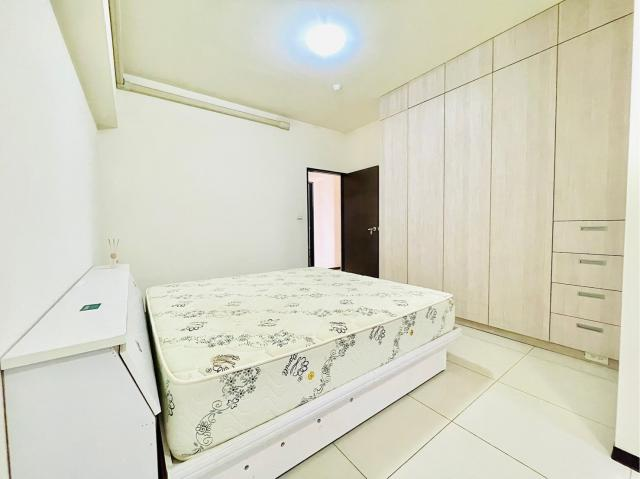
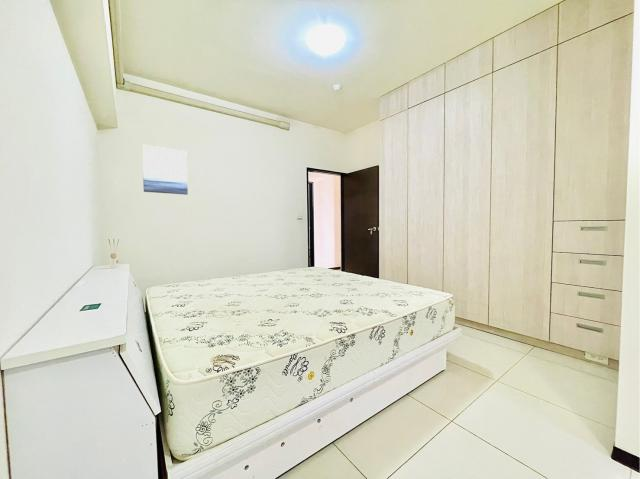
+ wall art (165, 170)
